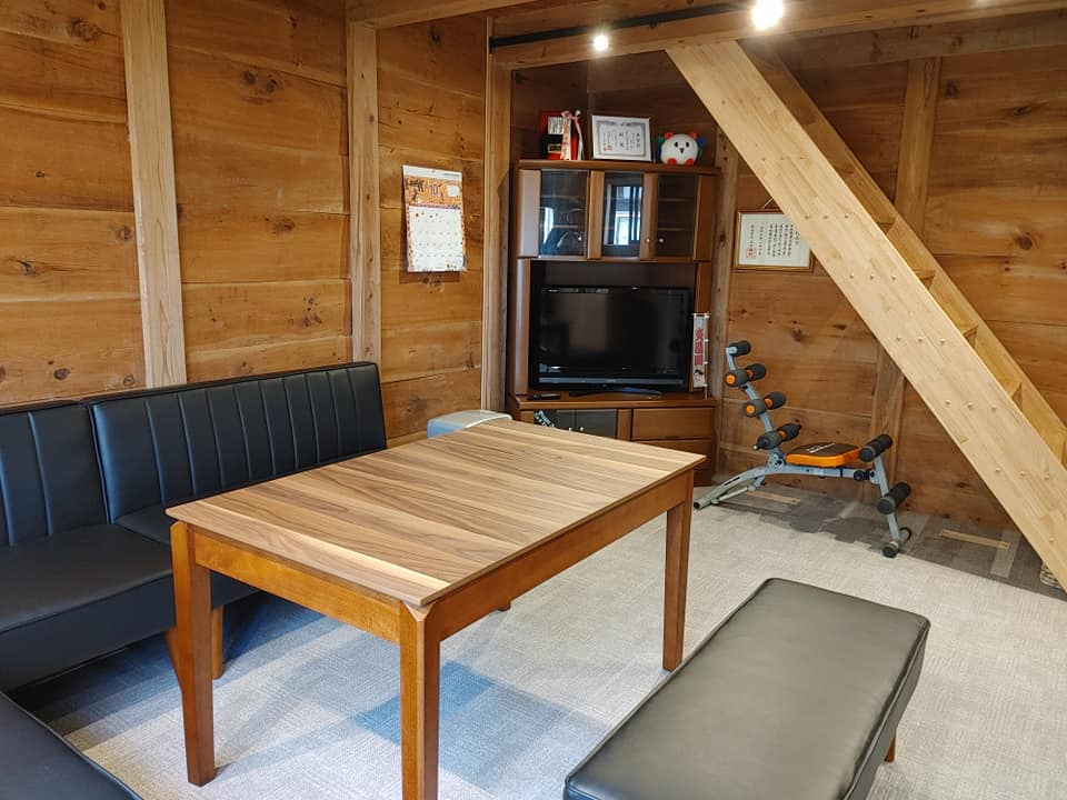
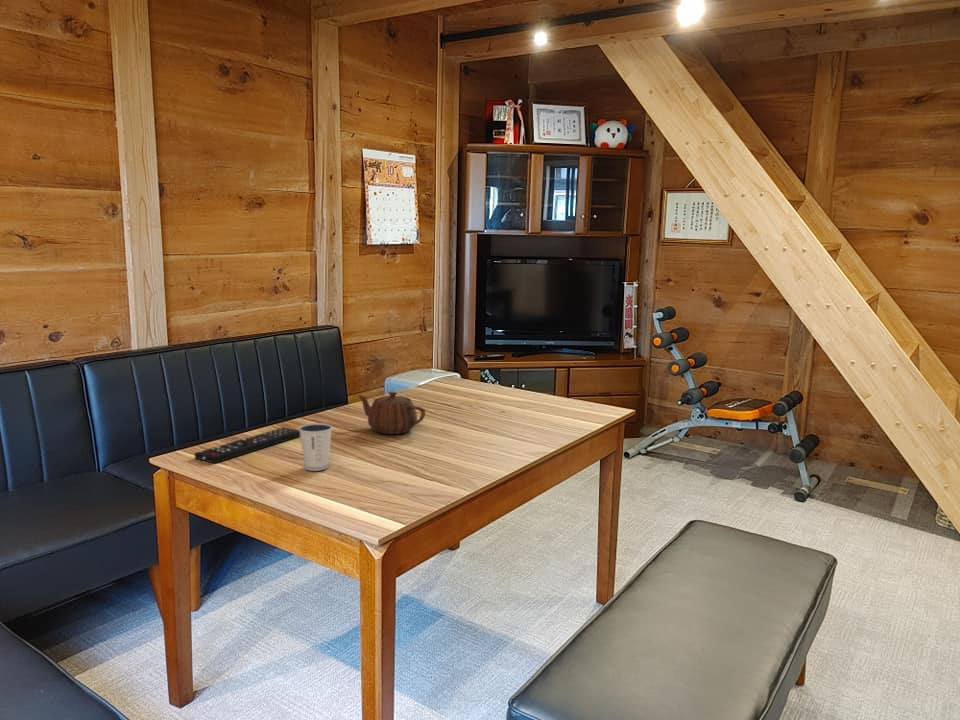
+ dixie cup (316, 447)
+ teapot (390, 410)
+ remote control (250, 443)
